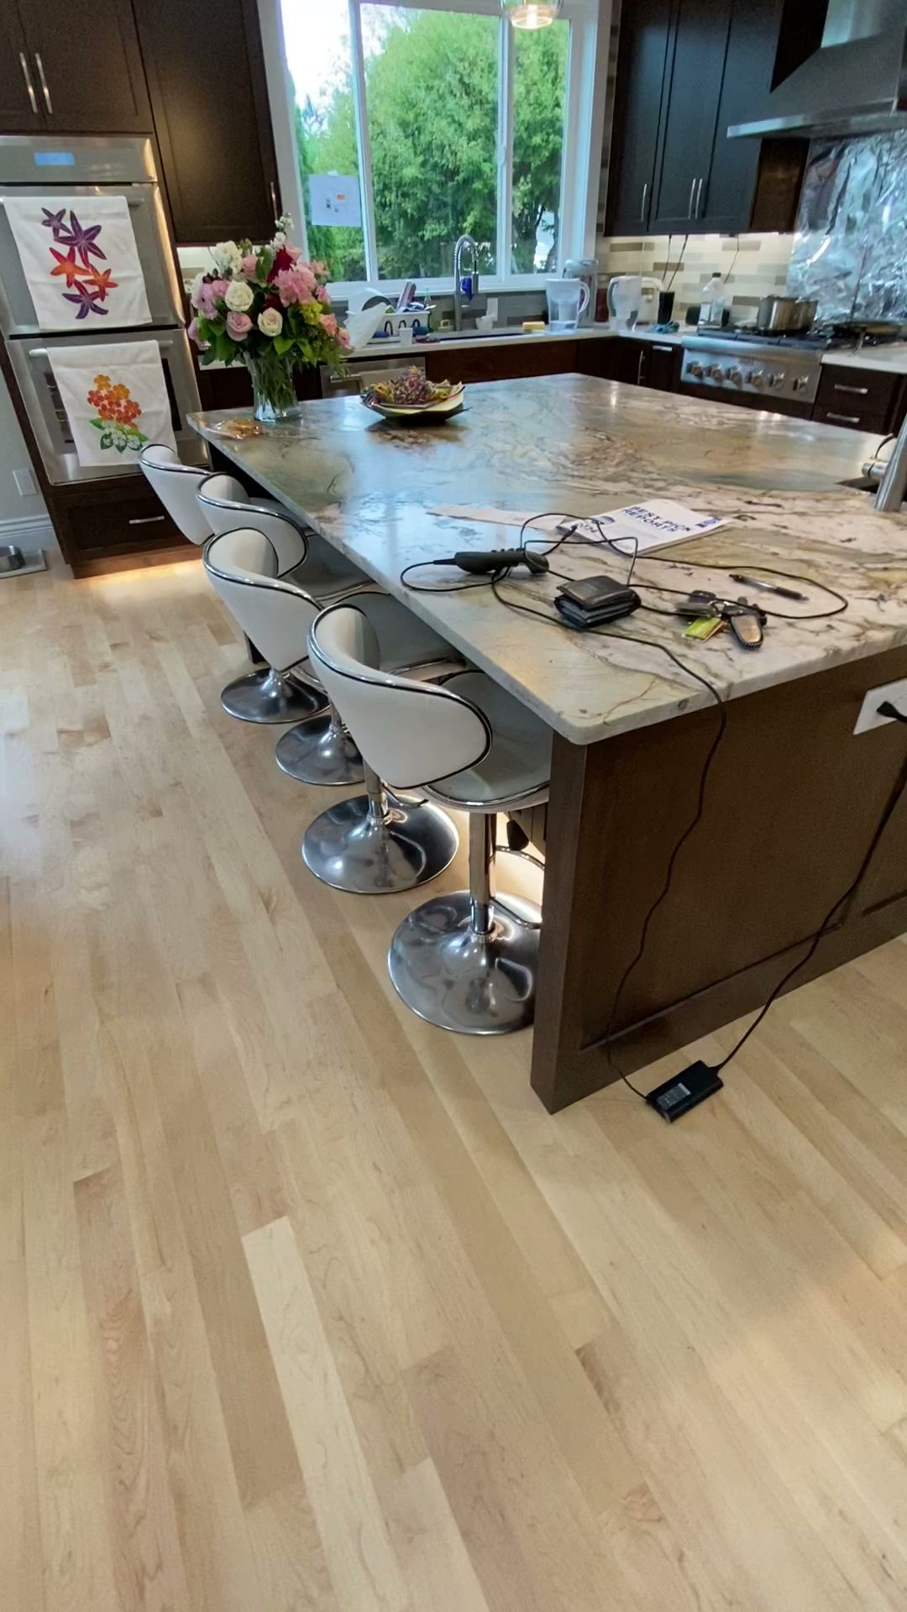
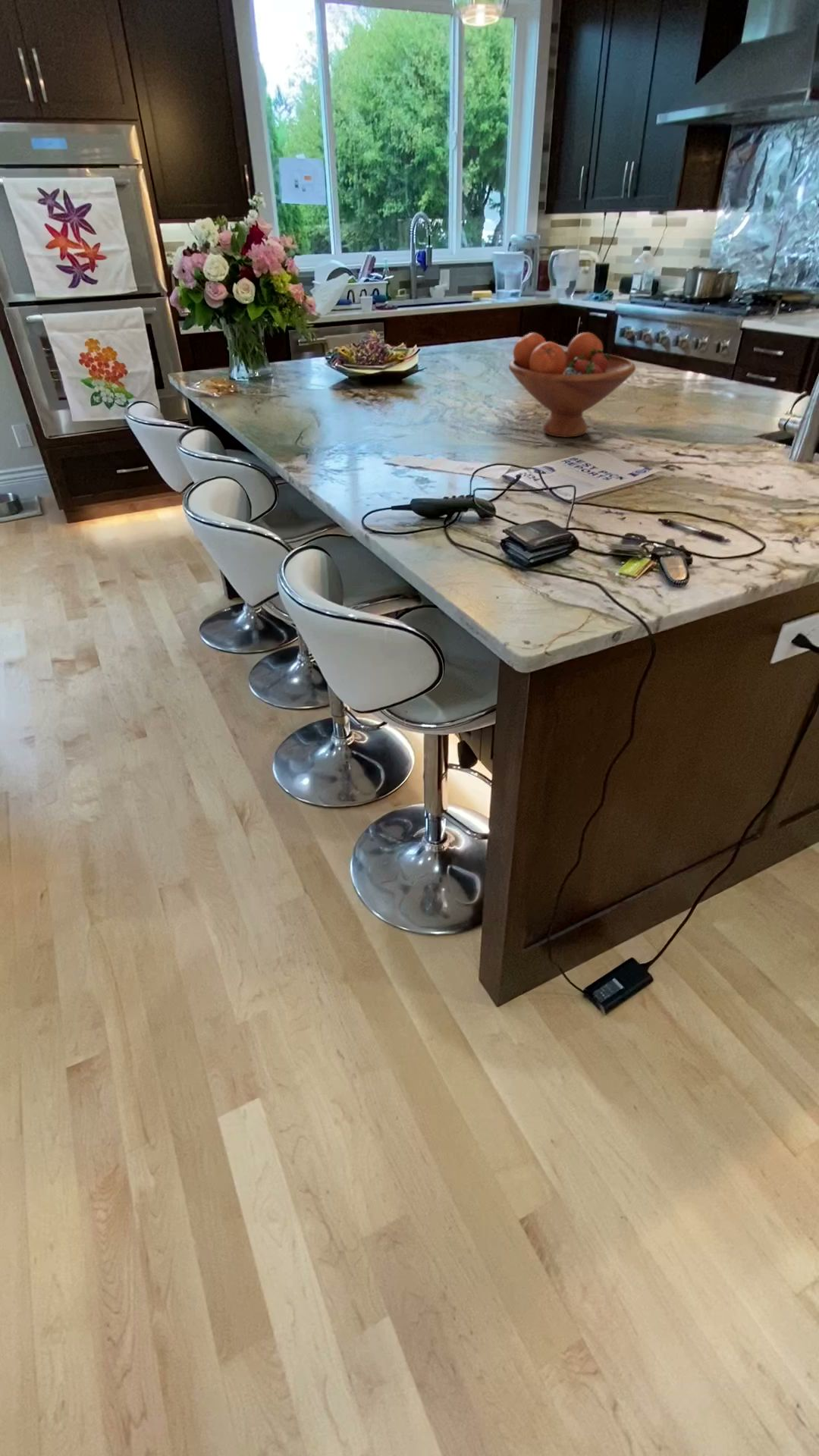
+ fruit bowl (569, 384)
